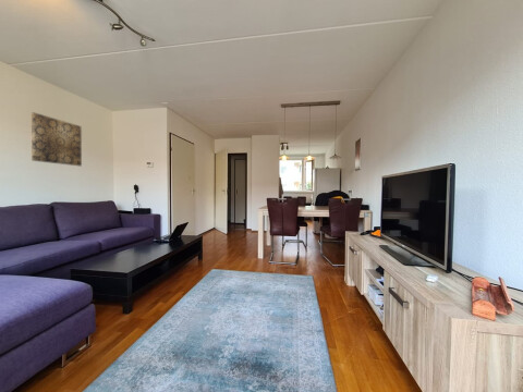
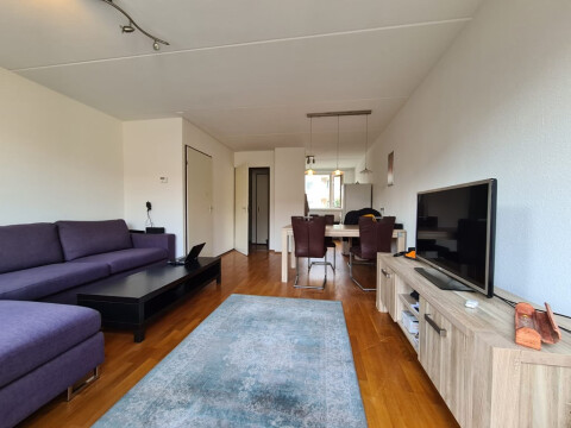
- wall art (58, 142)
